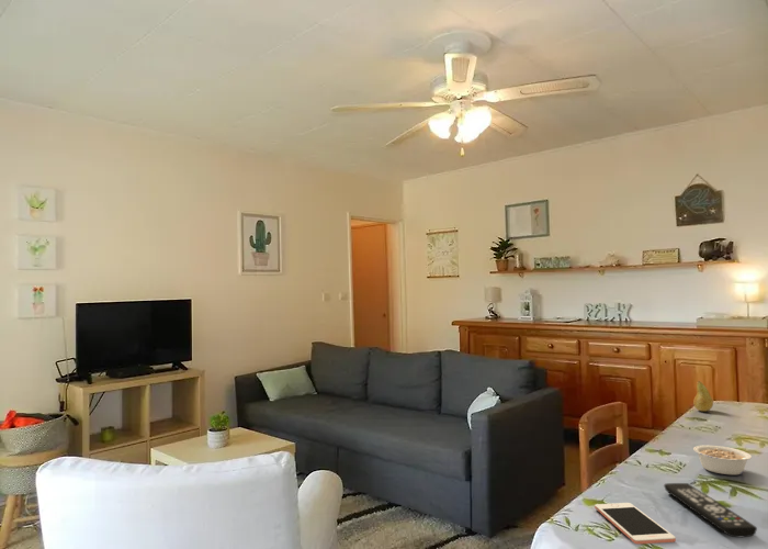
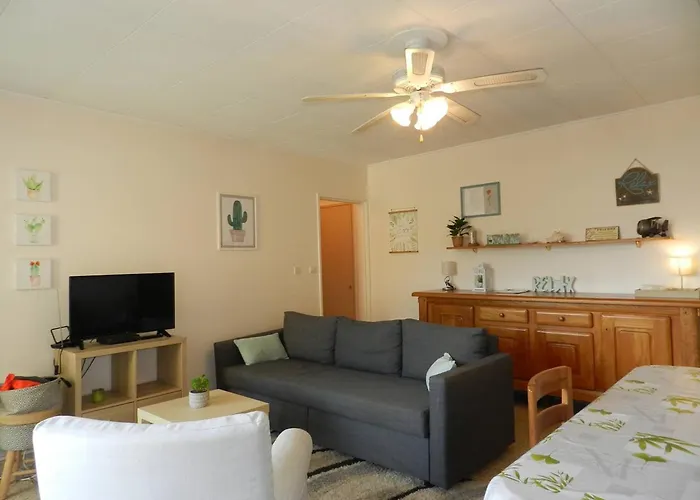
- legume (723, 459)
- fruit (702, 395)
- cell phone (632, 522)
- remote control (705, 507)
